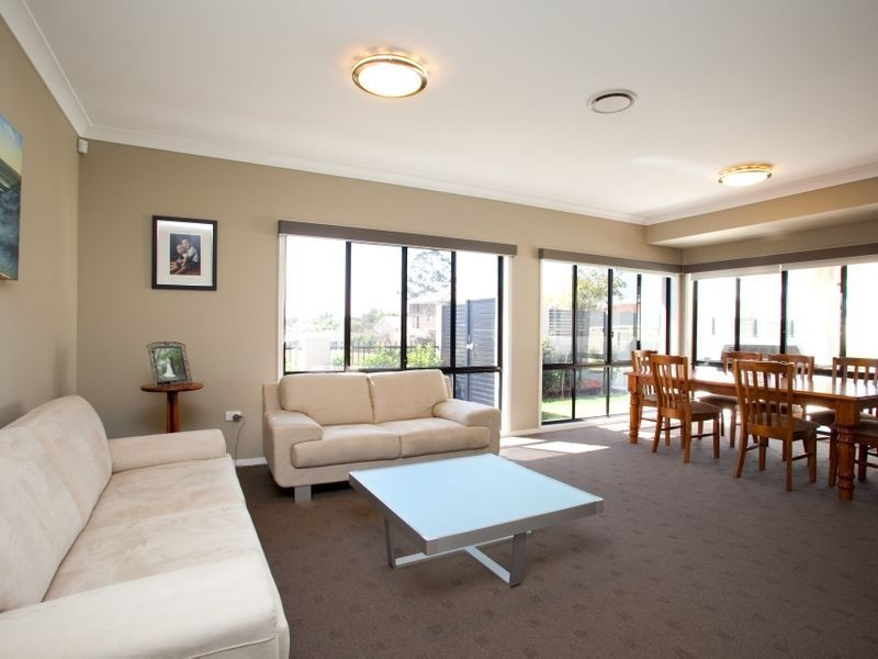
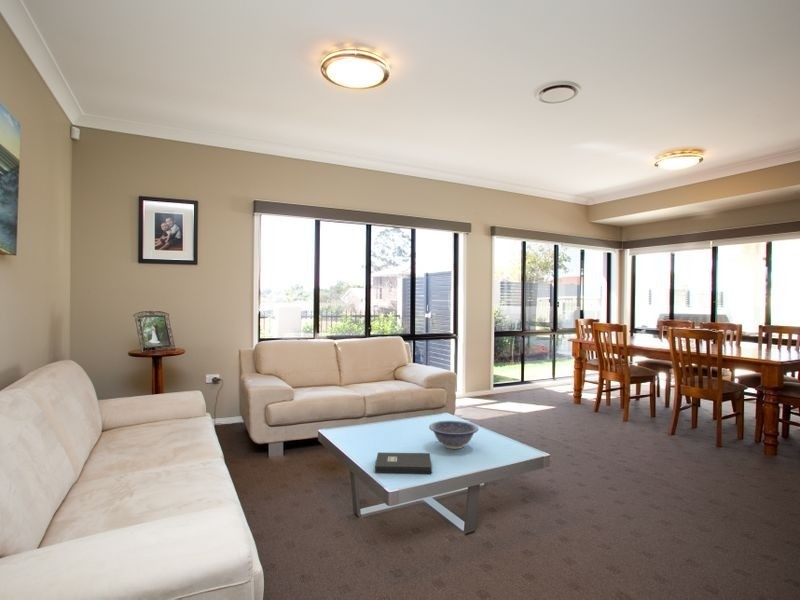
+ book (403, 462)
+ decorative bowl (453, 436)
